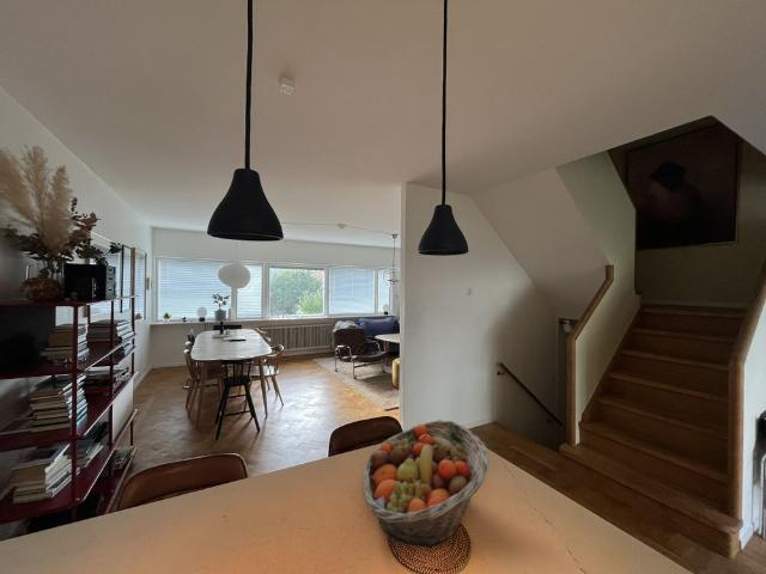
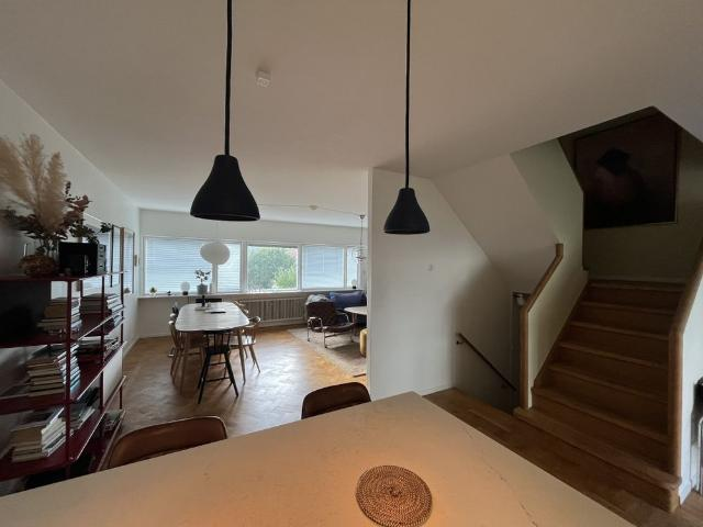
- fruit basket (422, 471)
